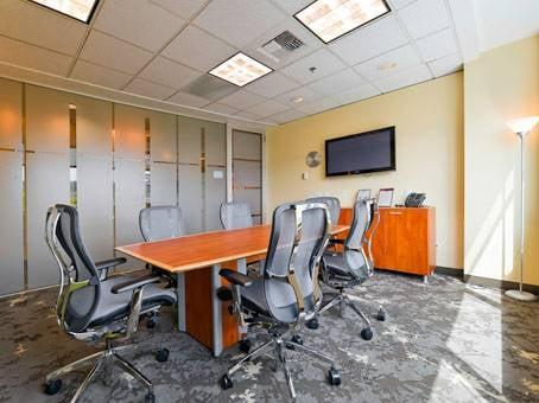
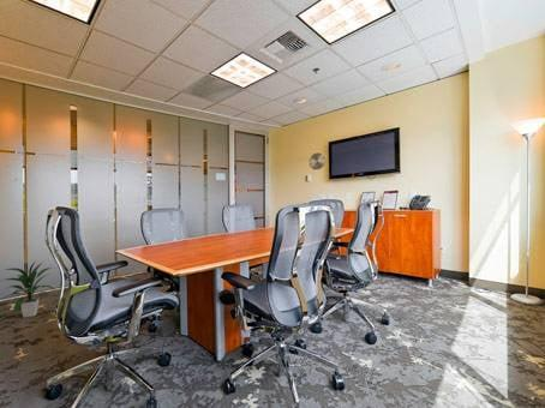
+ indoor plant (28, 289)
